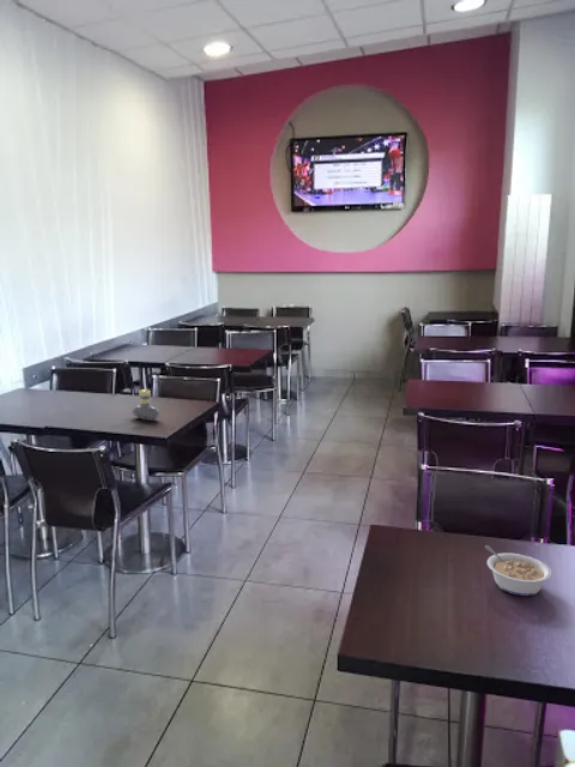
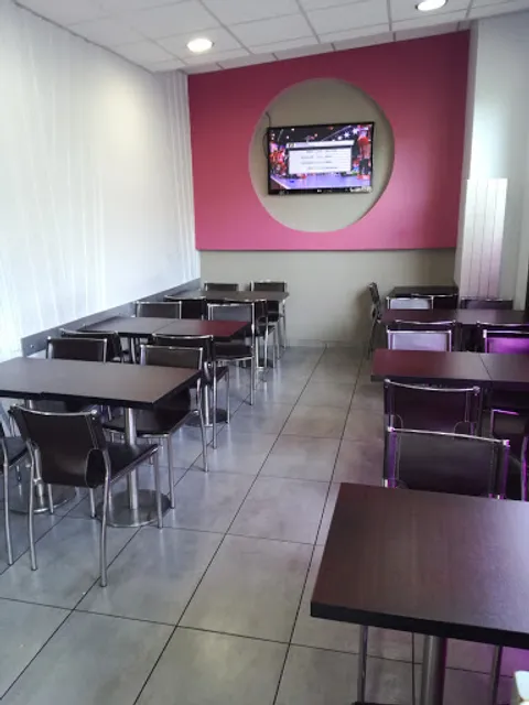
- bust sculpture (145, 403)
- legume (515, 573)
